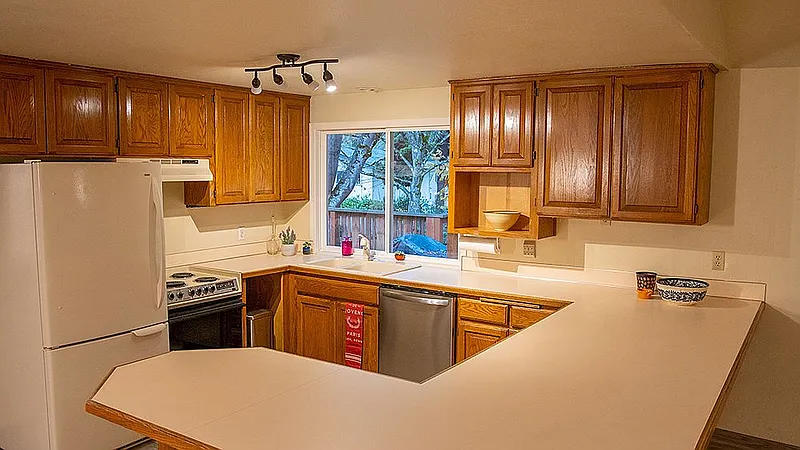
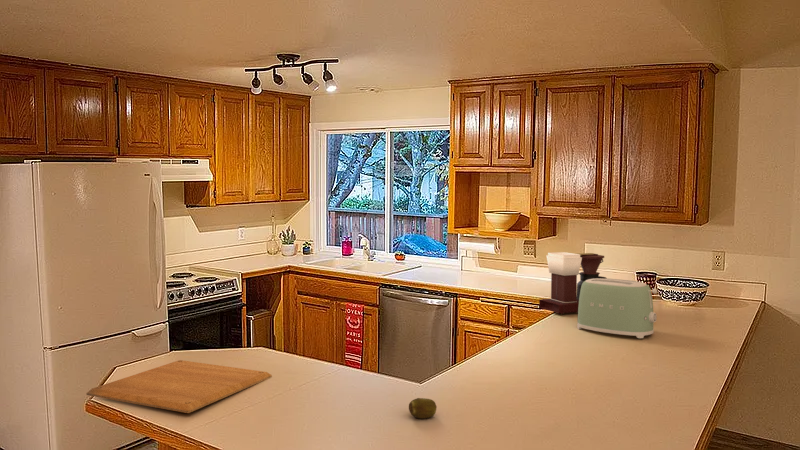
+ fruit (422, 408)
+ coffee maker (579, 281)
+ toaster (614, 305)
+ chopping board (183, 382)
